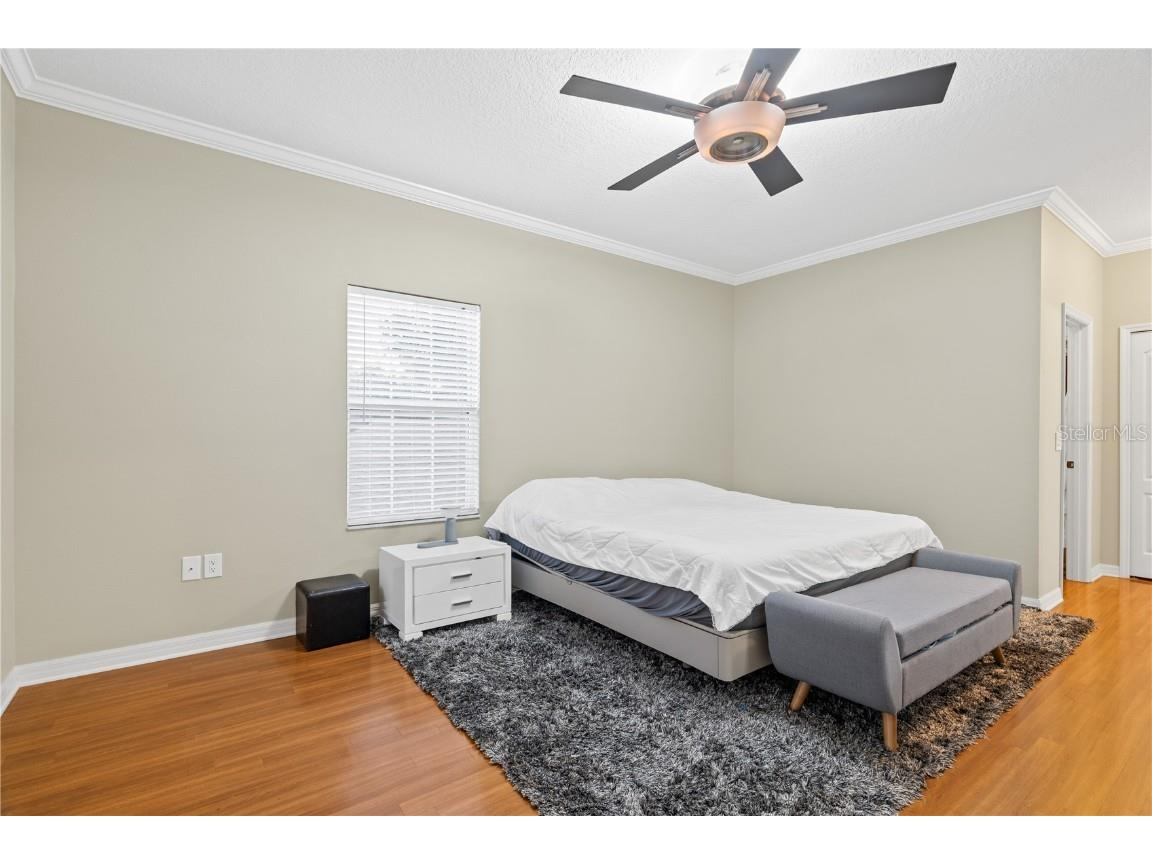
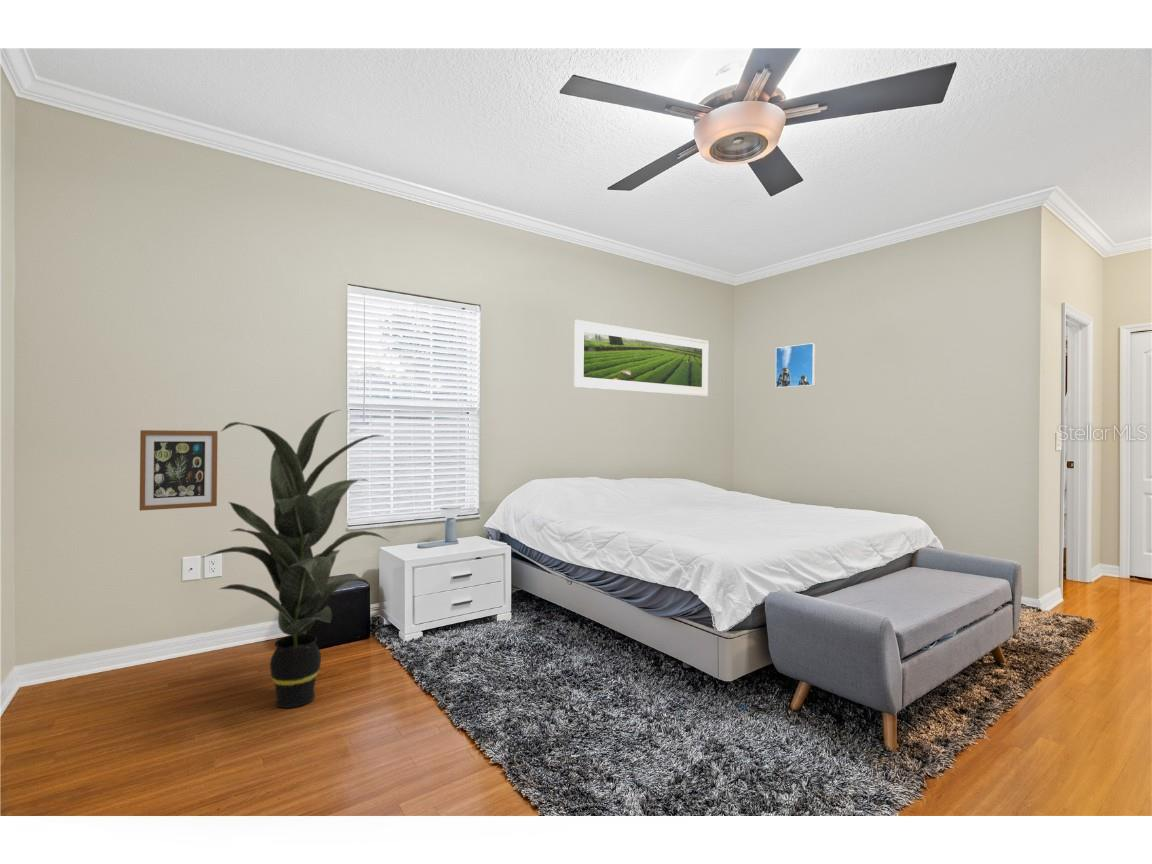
+ wall art (179, 469)
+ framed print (794, 366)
+ indoor plant (310, 553)
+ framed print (647, 361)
